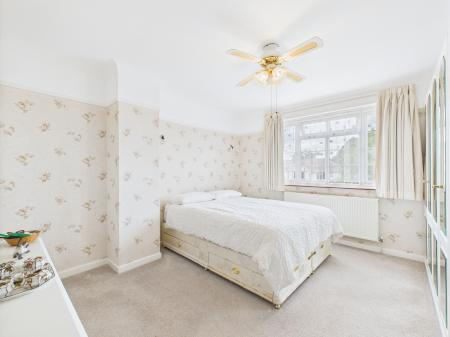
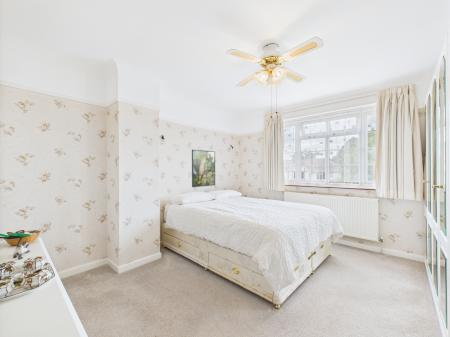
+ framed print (204, 168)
